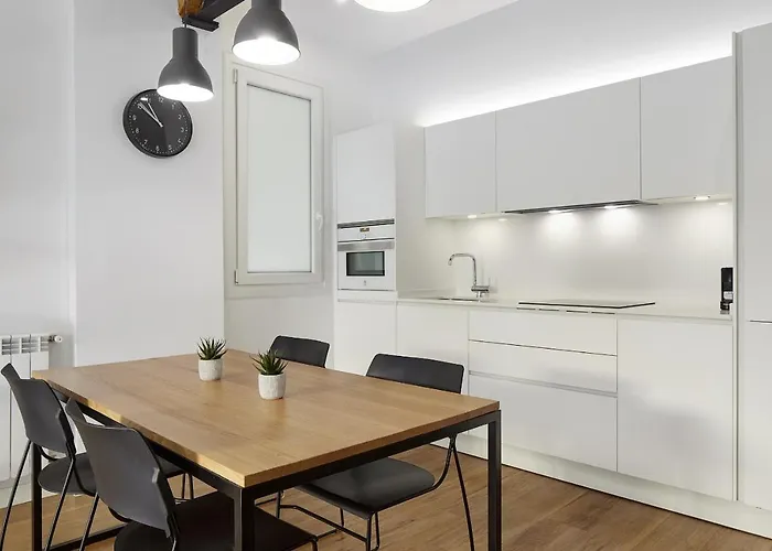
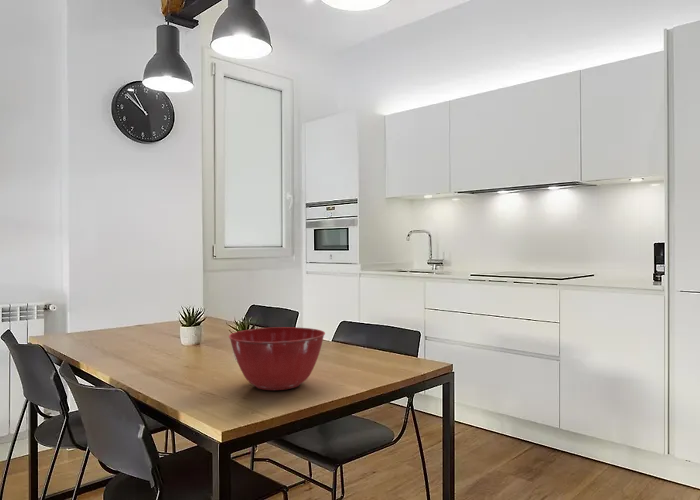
+ mixing bowl (277, 358)
